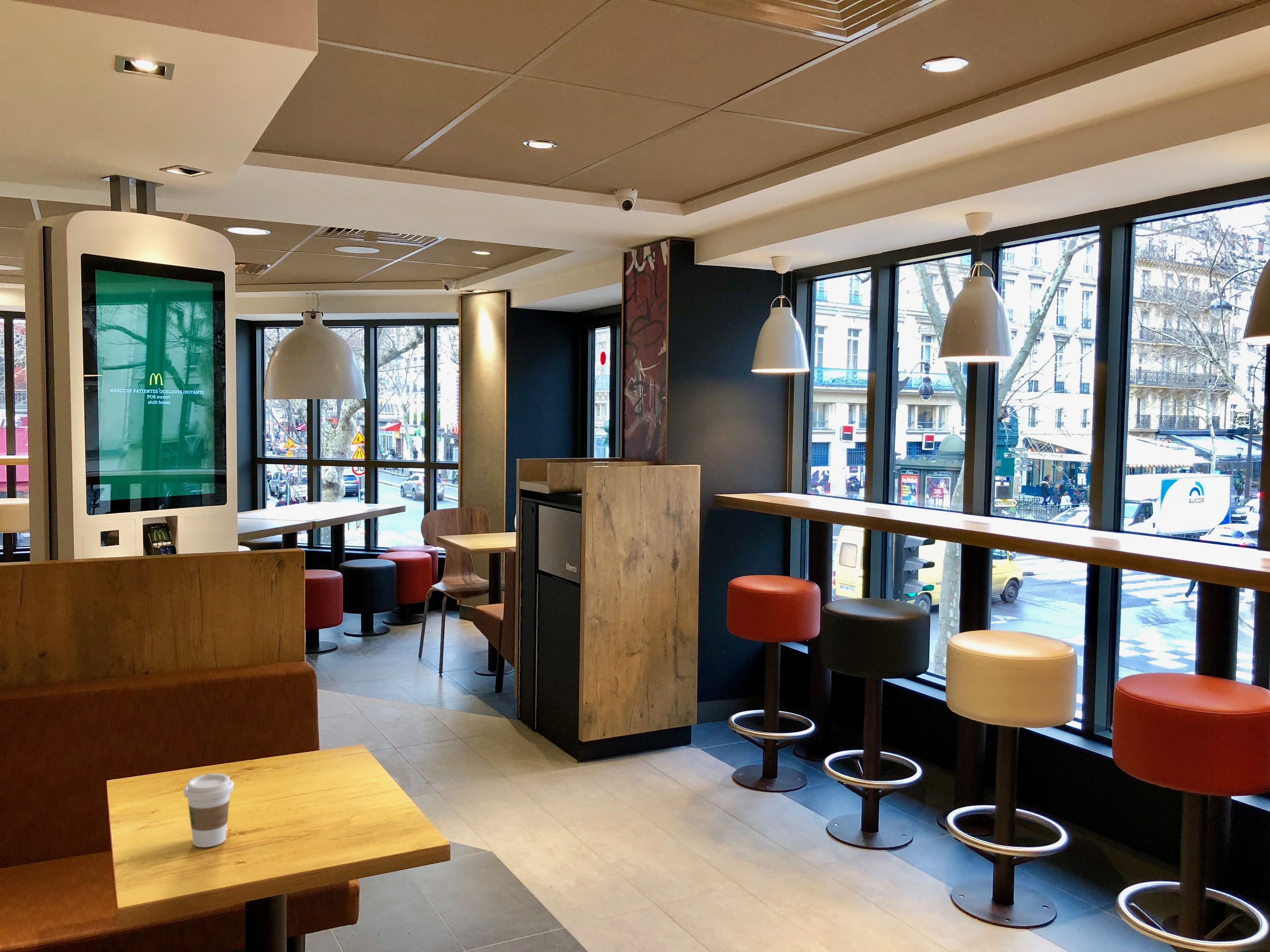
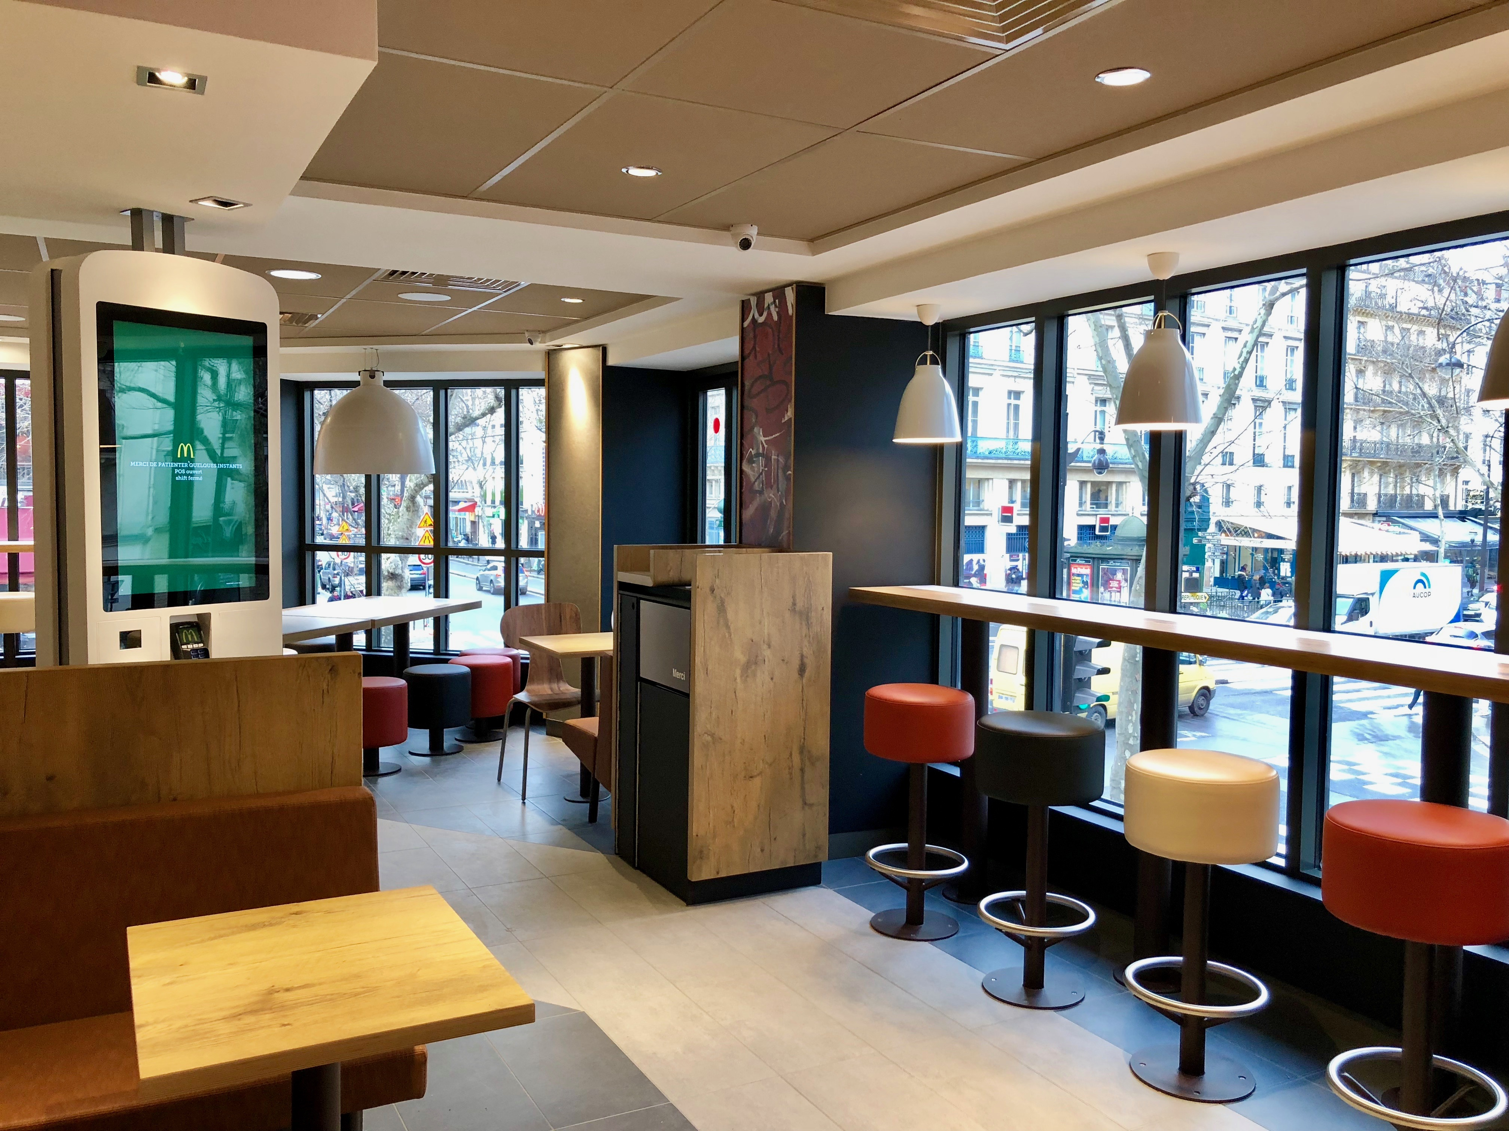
- coffee cup (209, 810)
